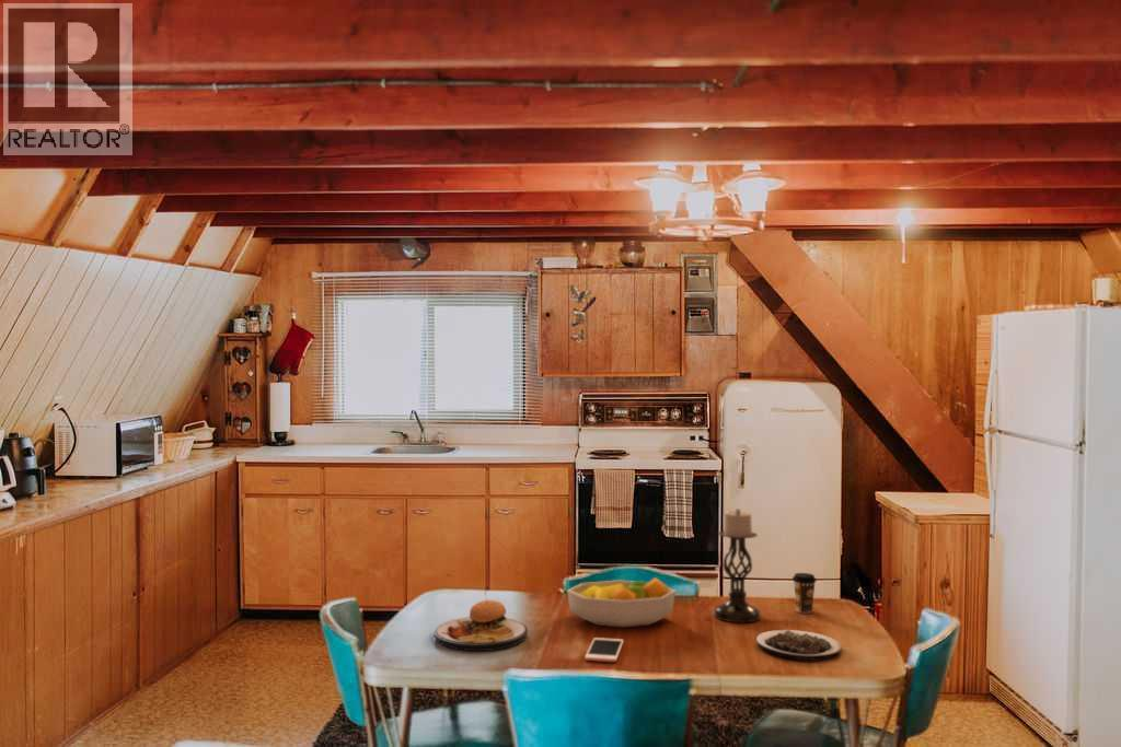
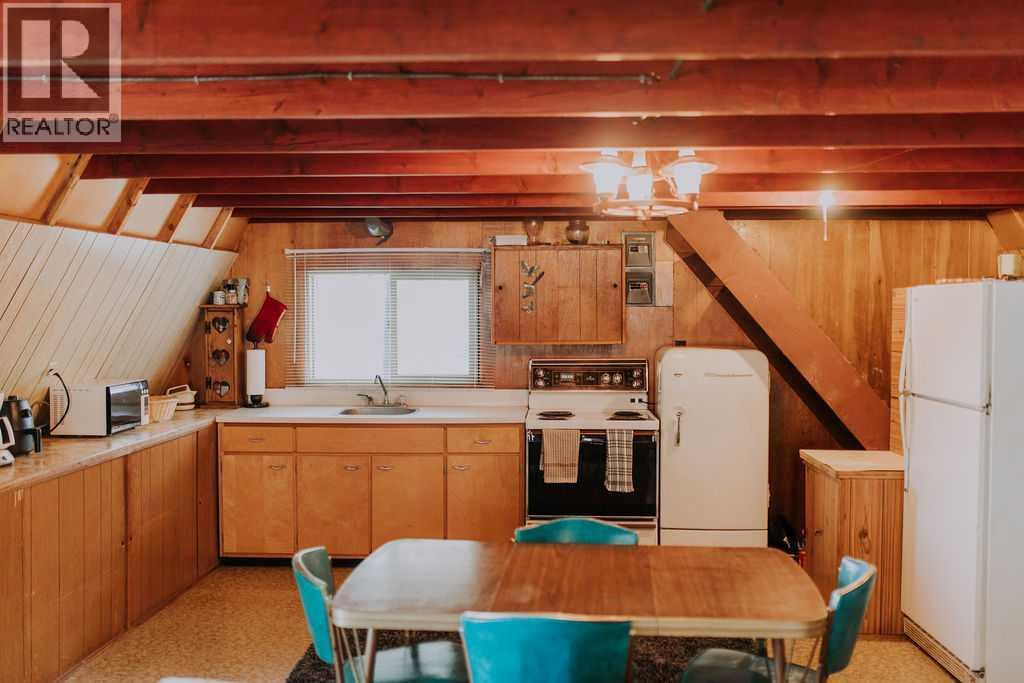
- cell phone (604, 649)
- plate (798, 641)
- fruit bowl (621, 597)
- plate (481, 612)
- coffee cup (804, 593)
- candle holder (738, 563)
